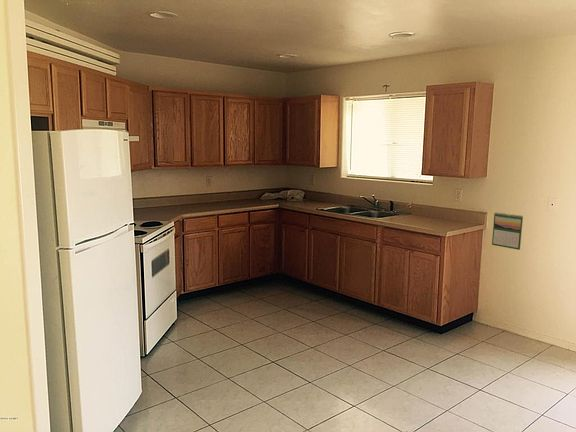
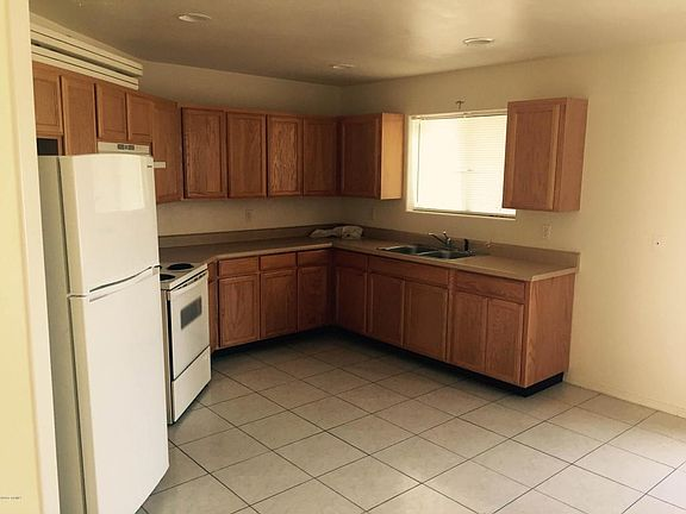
- calendar (507, 230)
